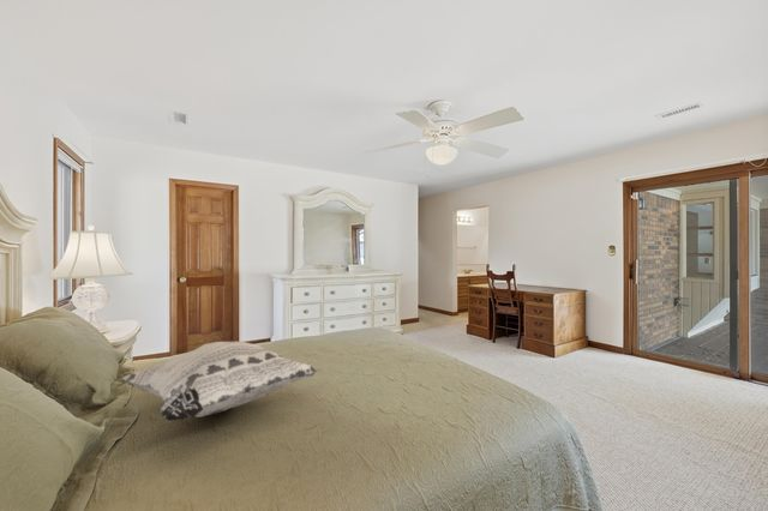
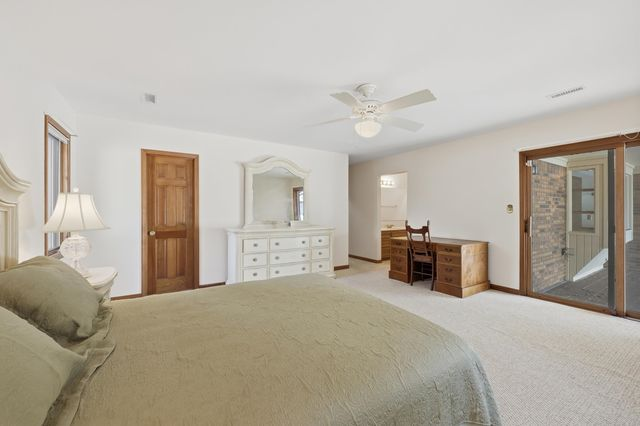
- decorative pillow (222, 374)
